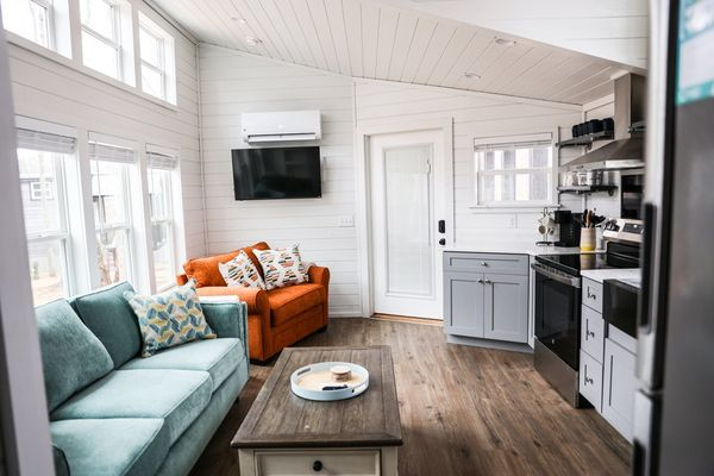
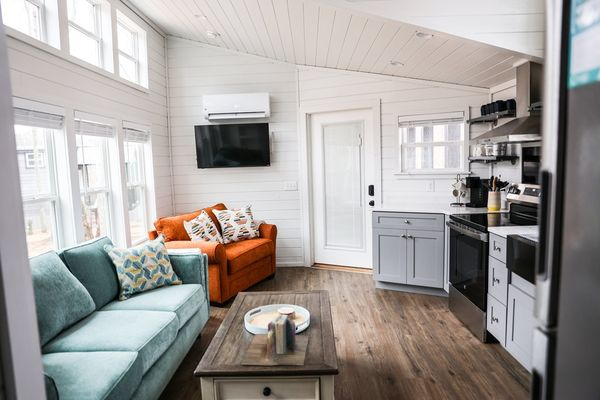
+ books (276, 334)
